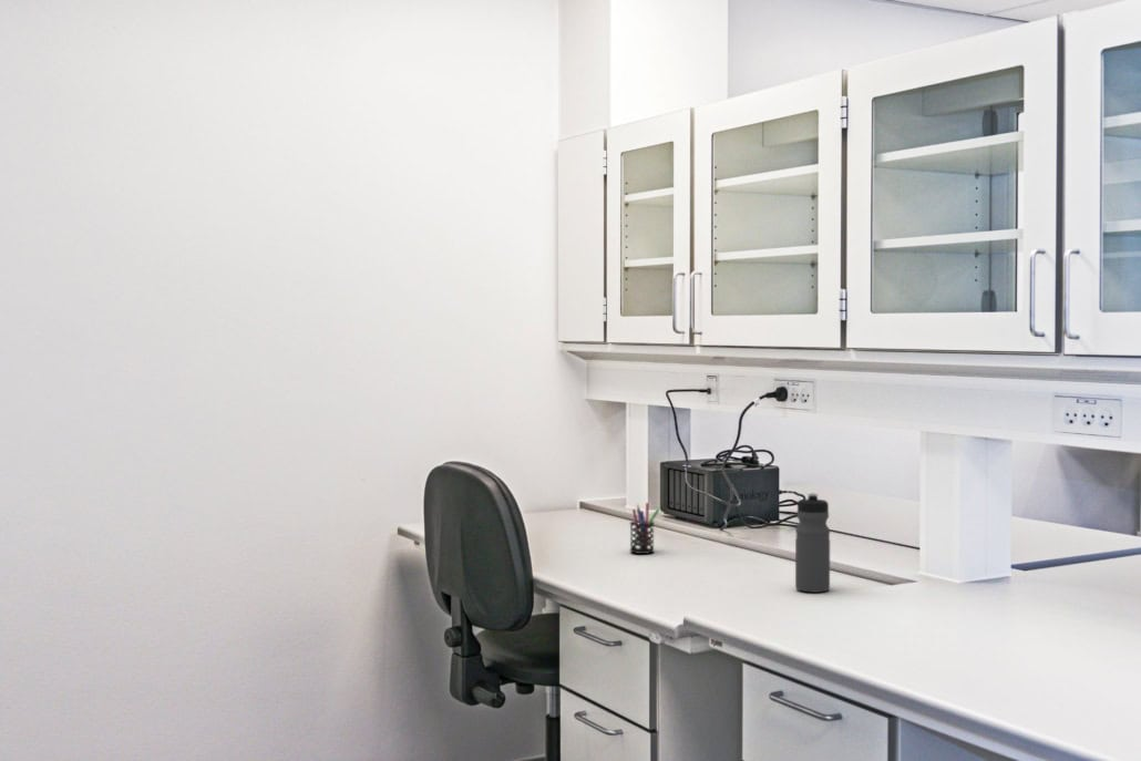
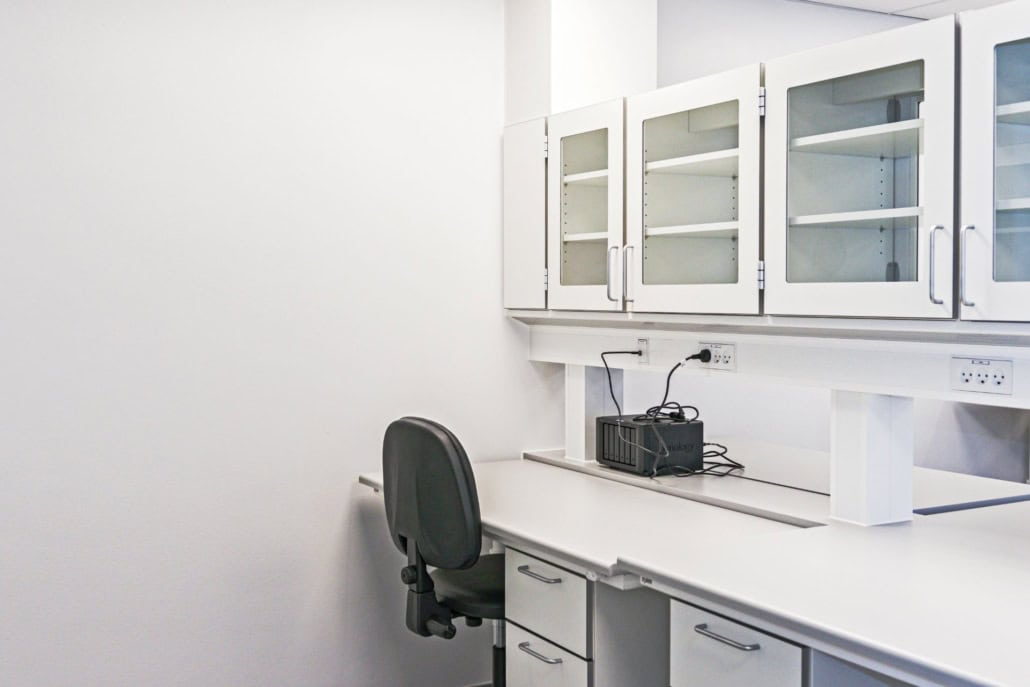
- pen holder (645, 526)
- water bottle (812, 541)
